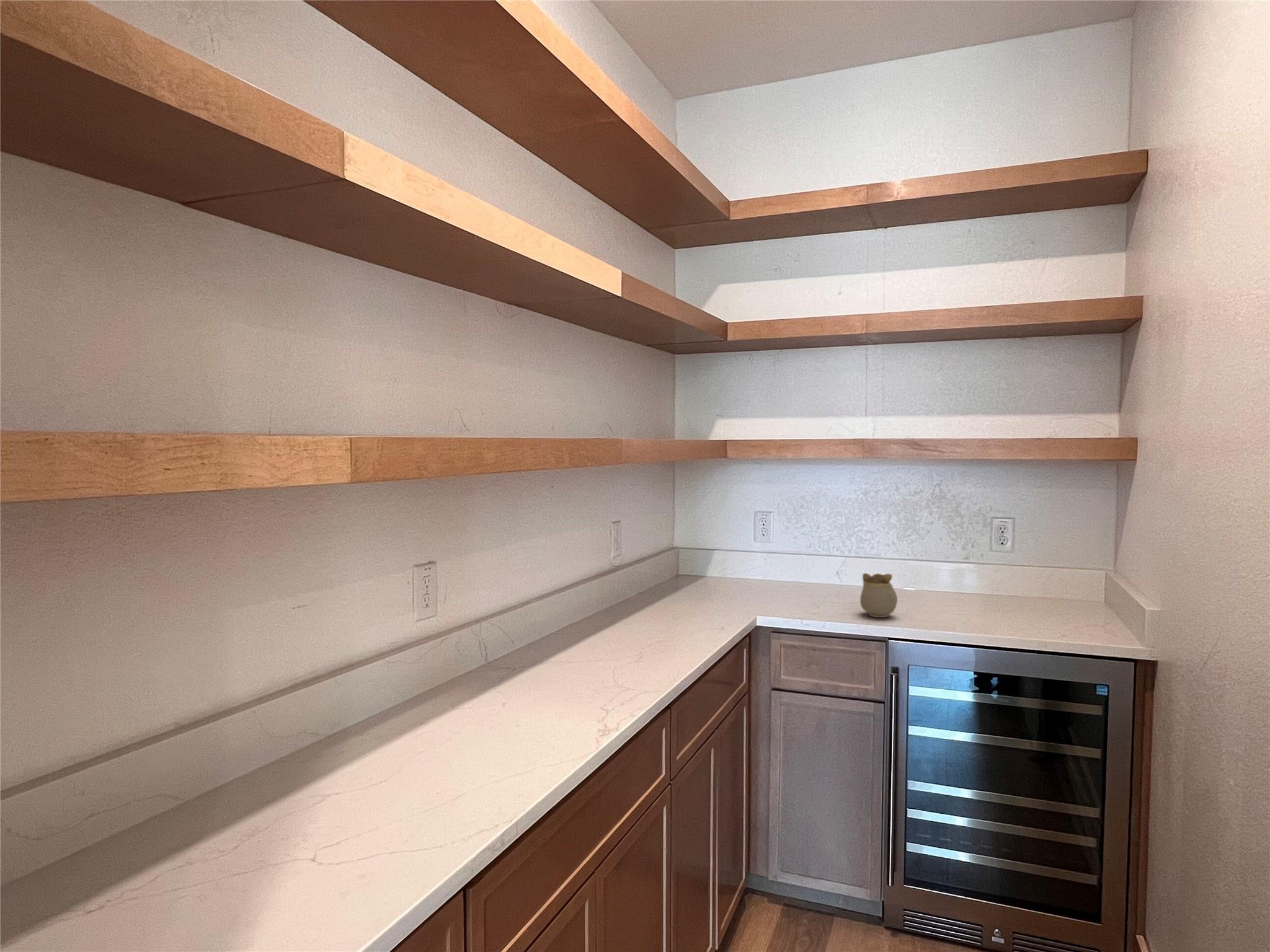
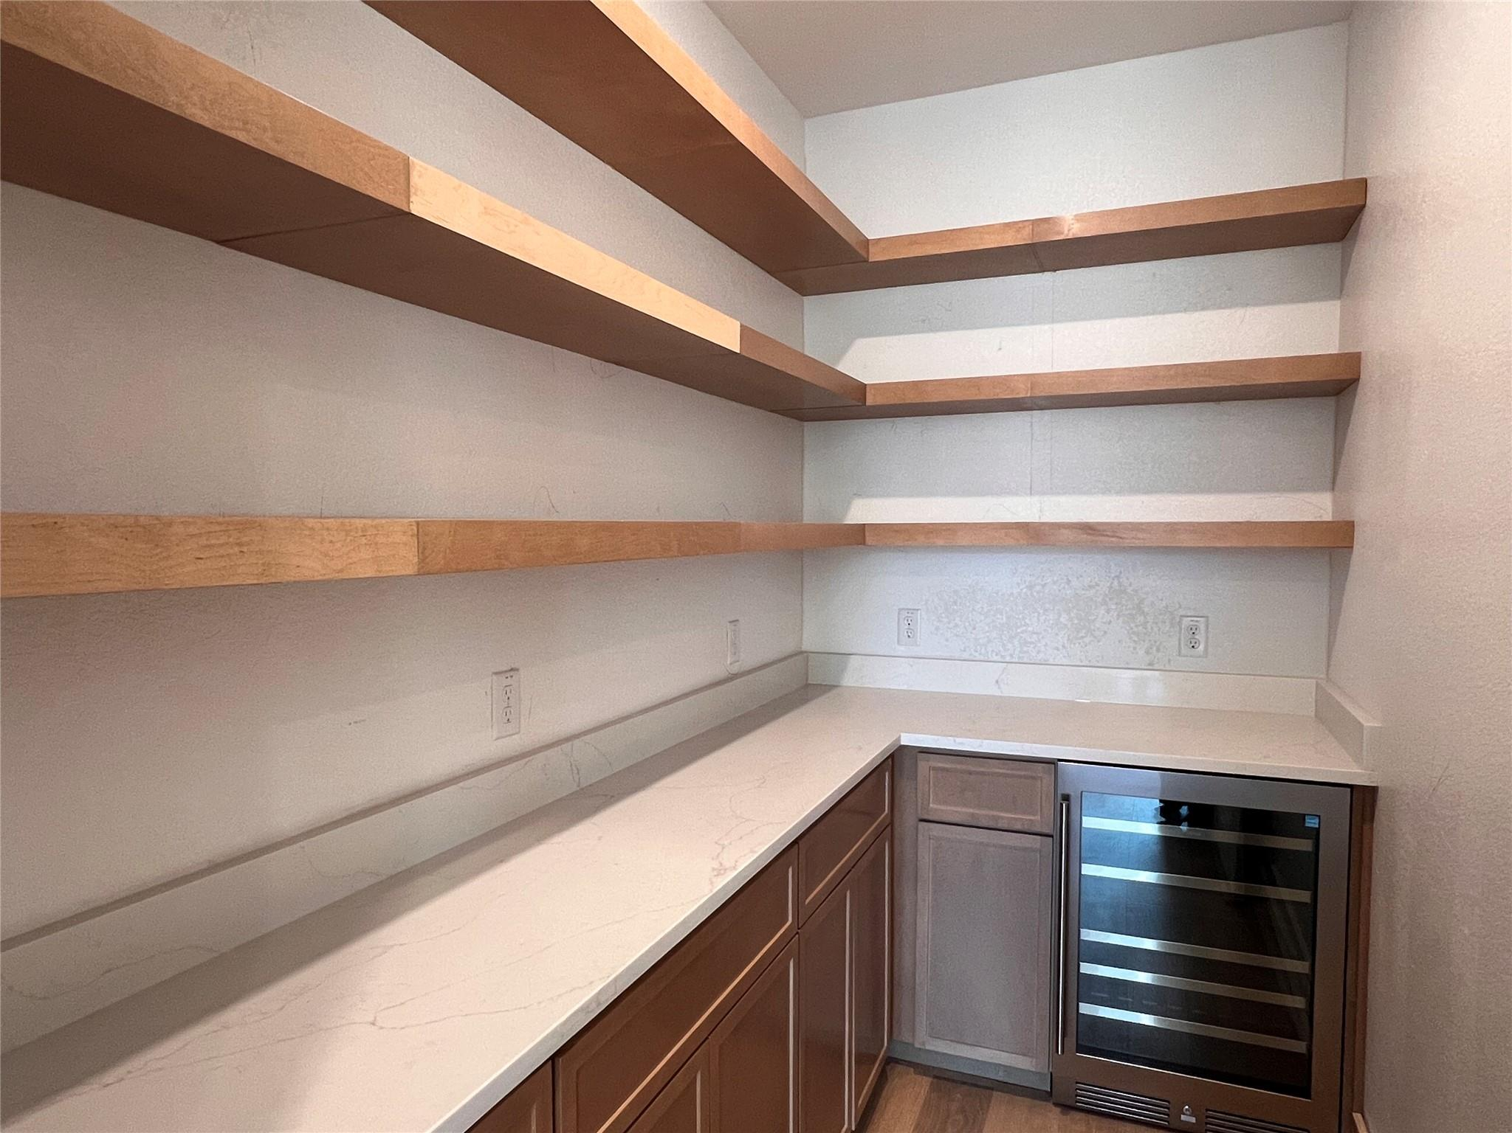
- mug (877, 595)
